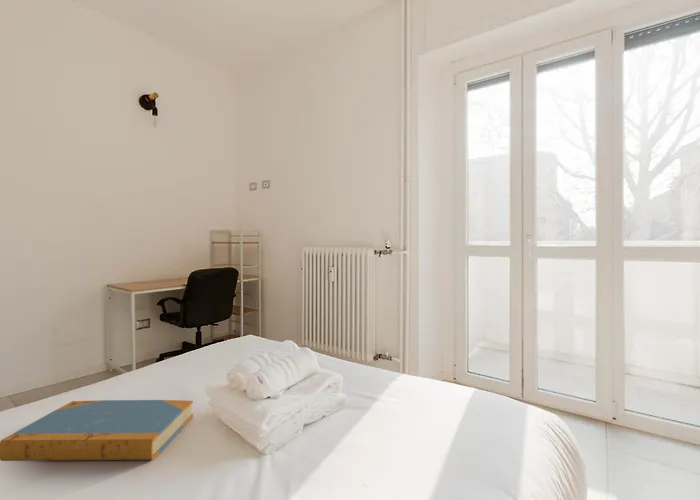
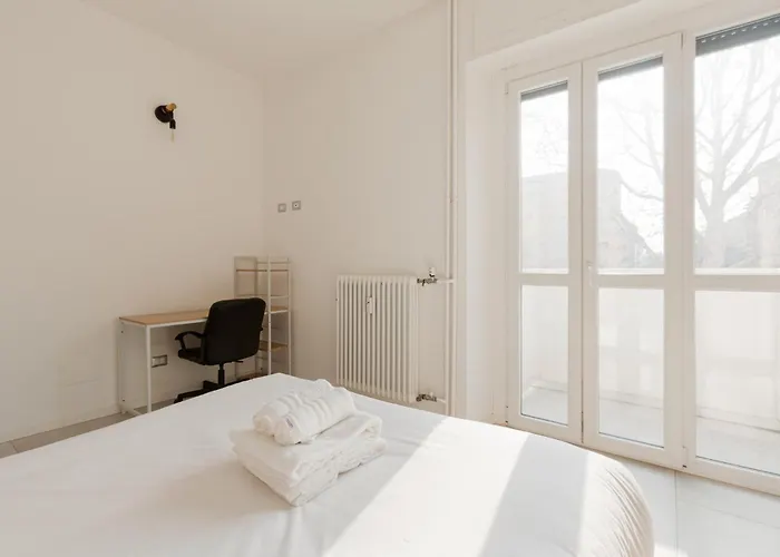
- book (107, 427)
